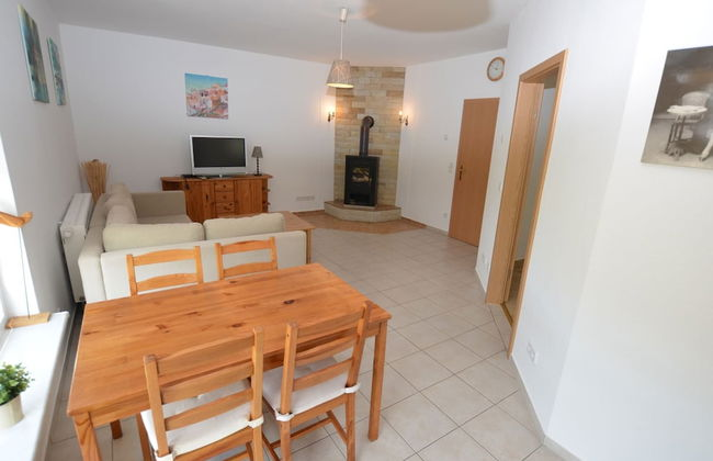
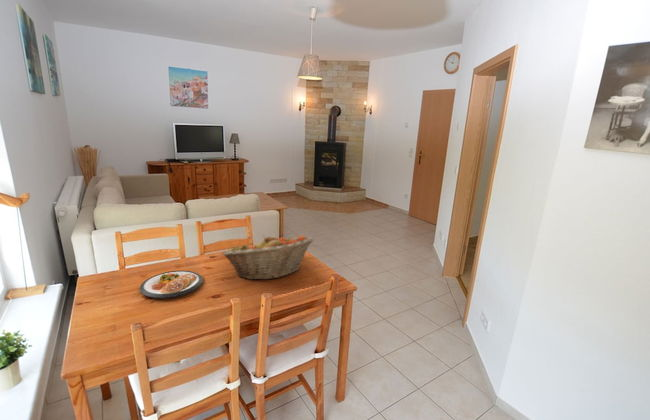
+ fruit basket (269, 252)
+ dish (172, 281)
